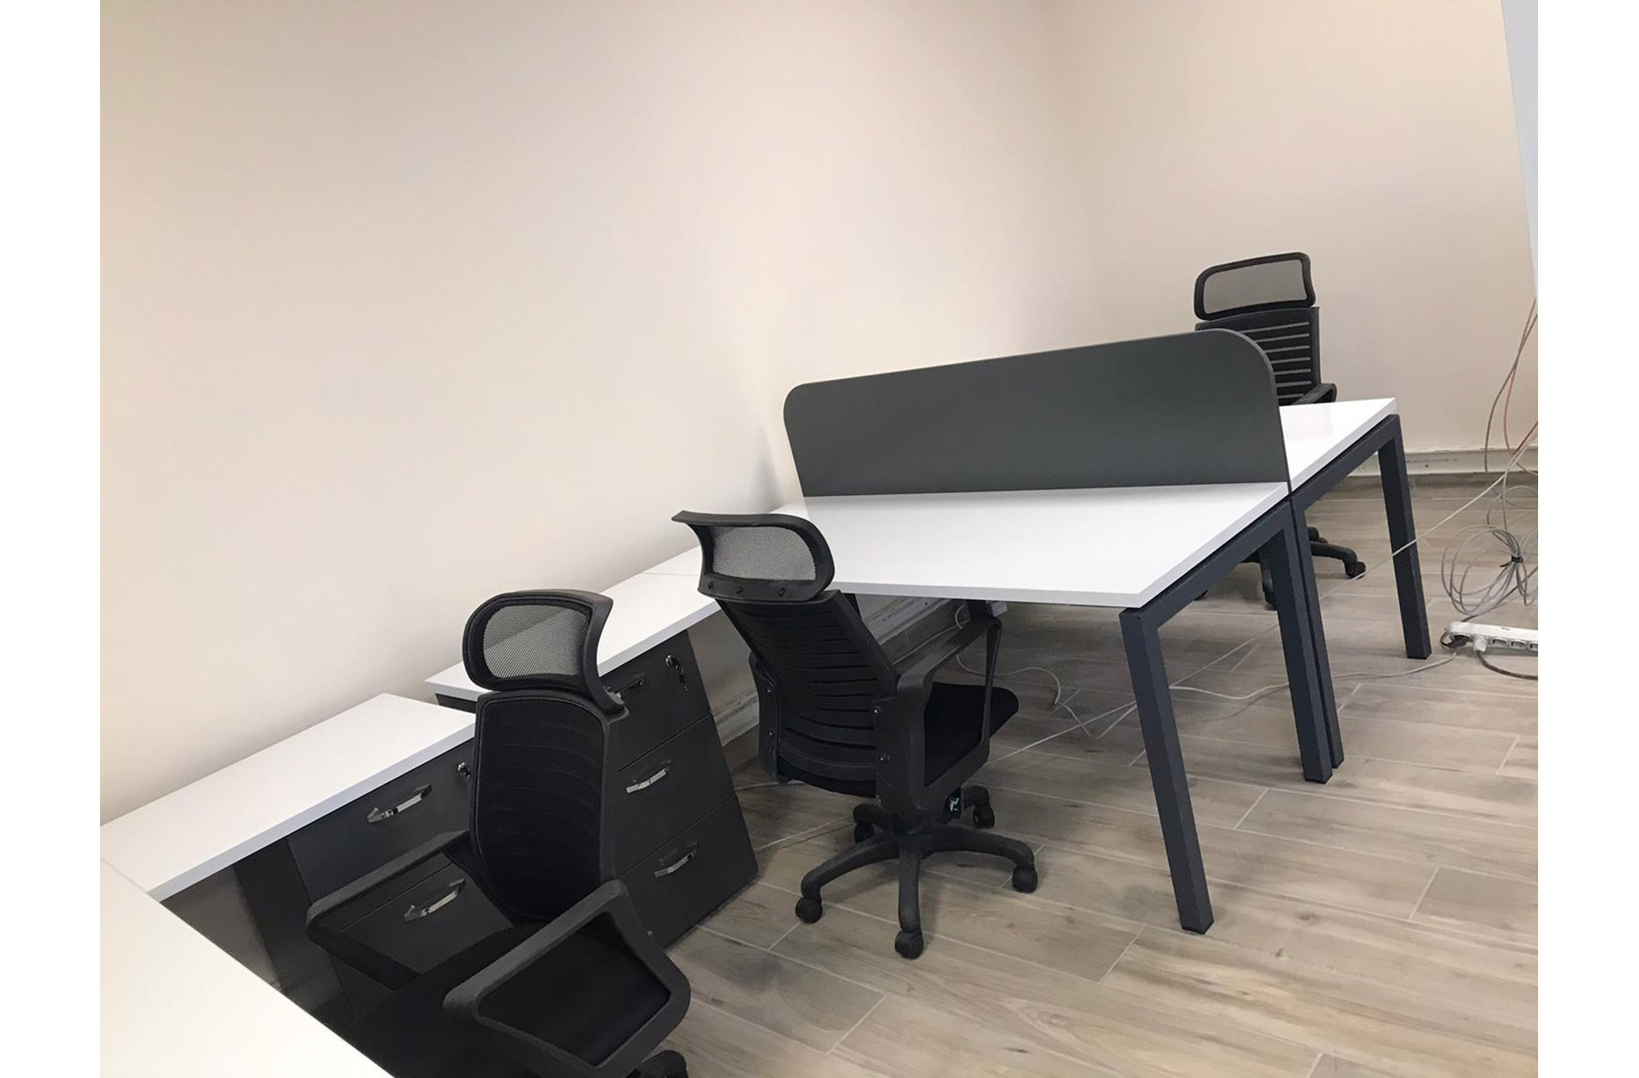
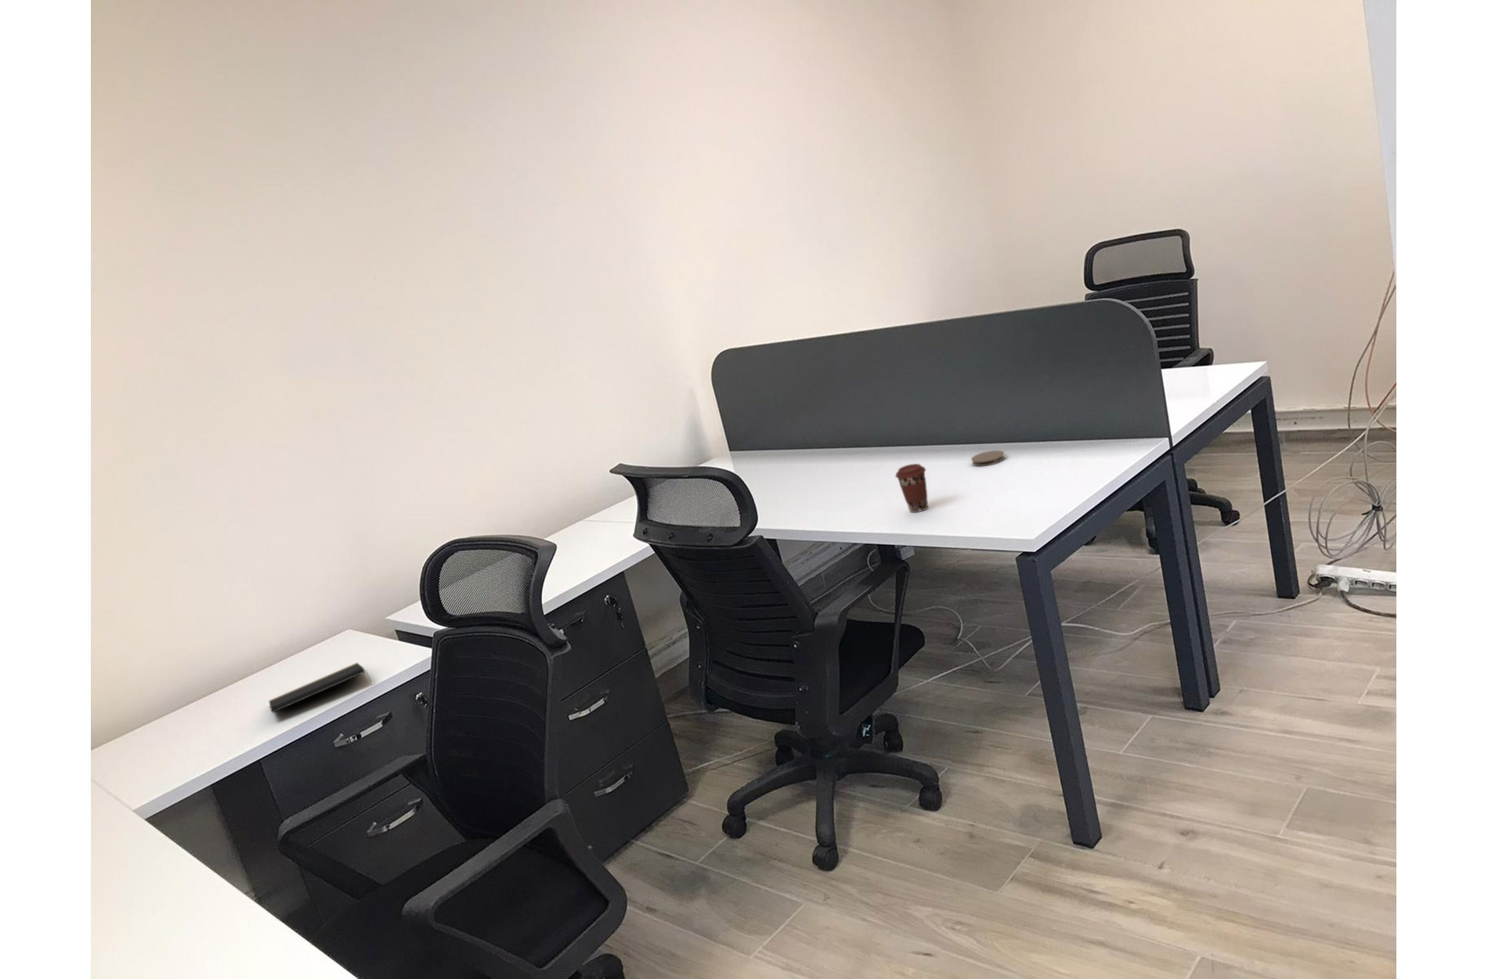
+ notepad (317, 686)
+ coffee cup (914, 488)
+ coaster (988, 458)
